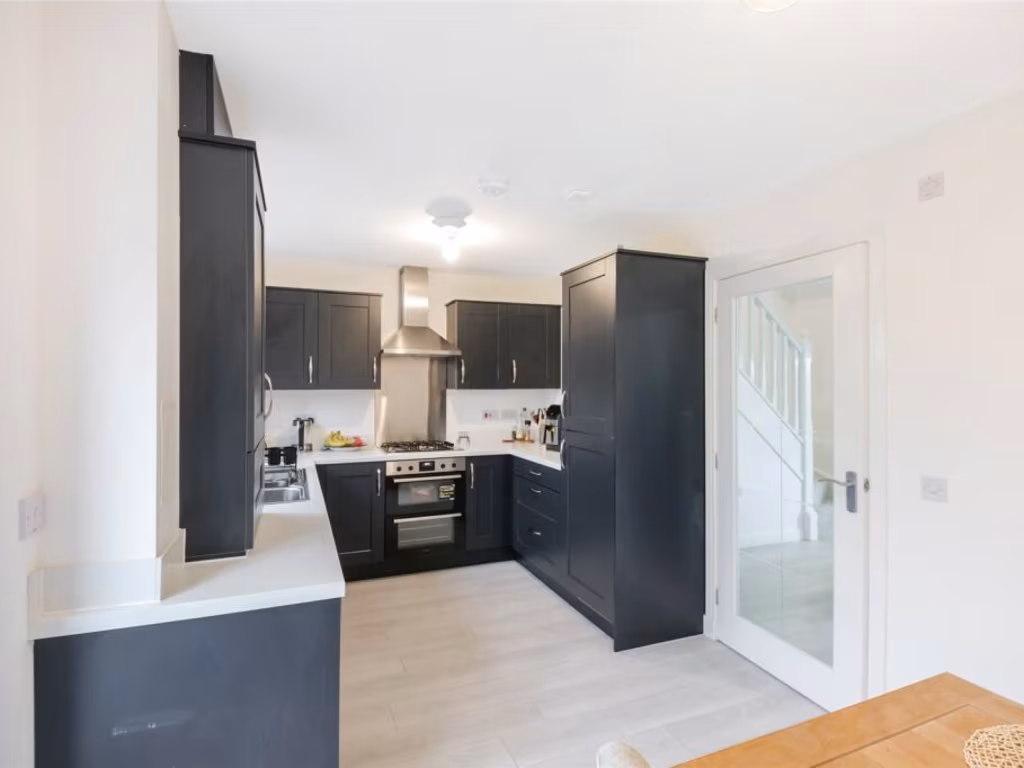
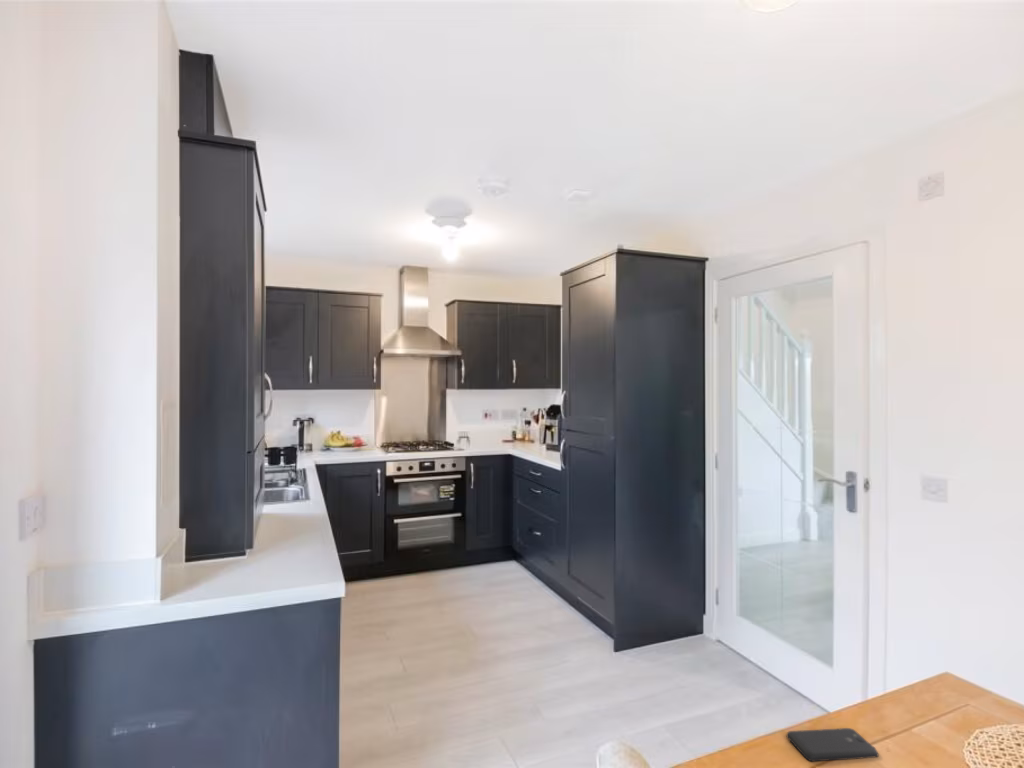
+ smartphone (831, 742)
